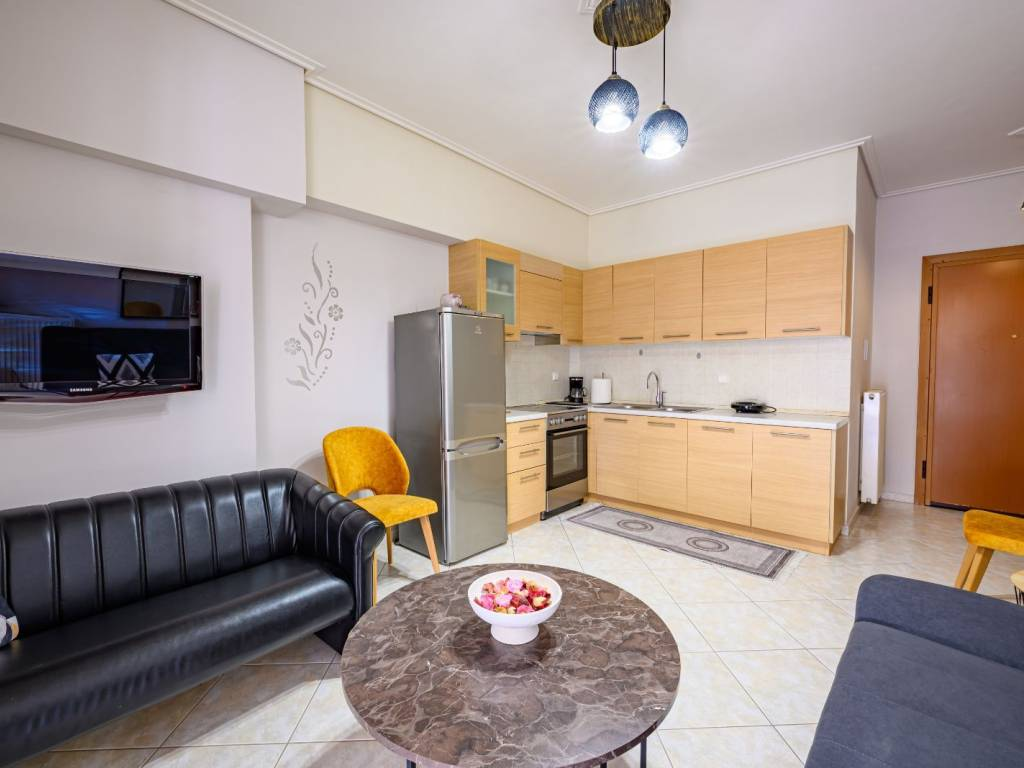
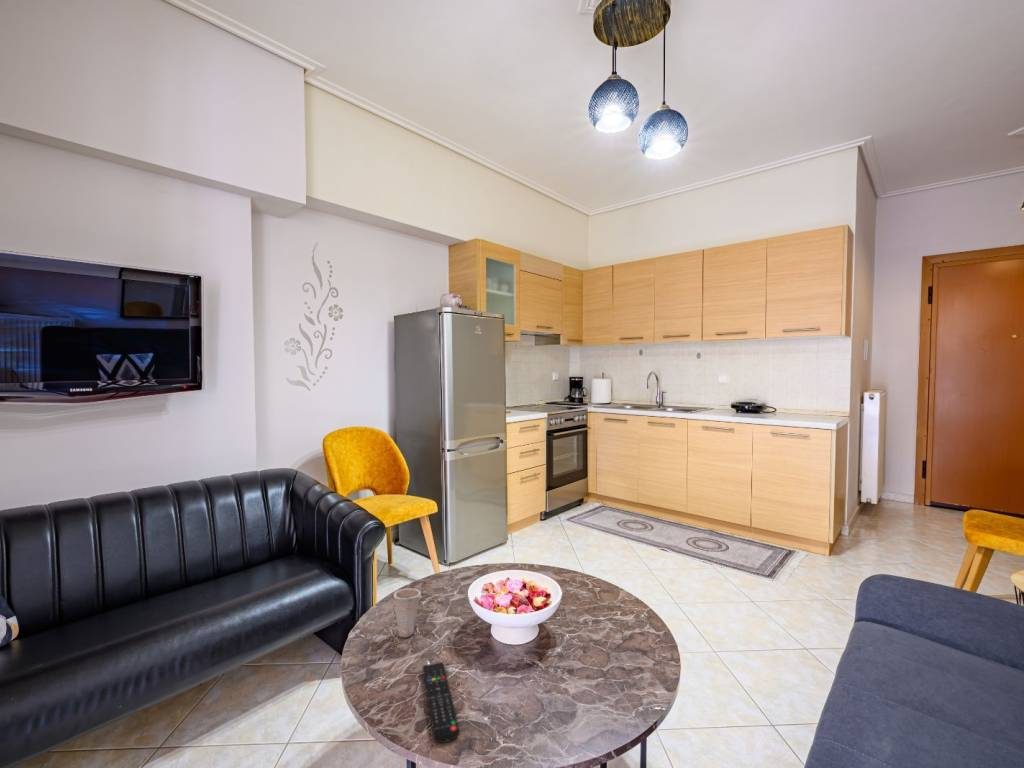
+ remote control (439, 698)
+ cup (407, 611)
